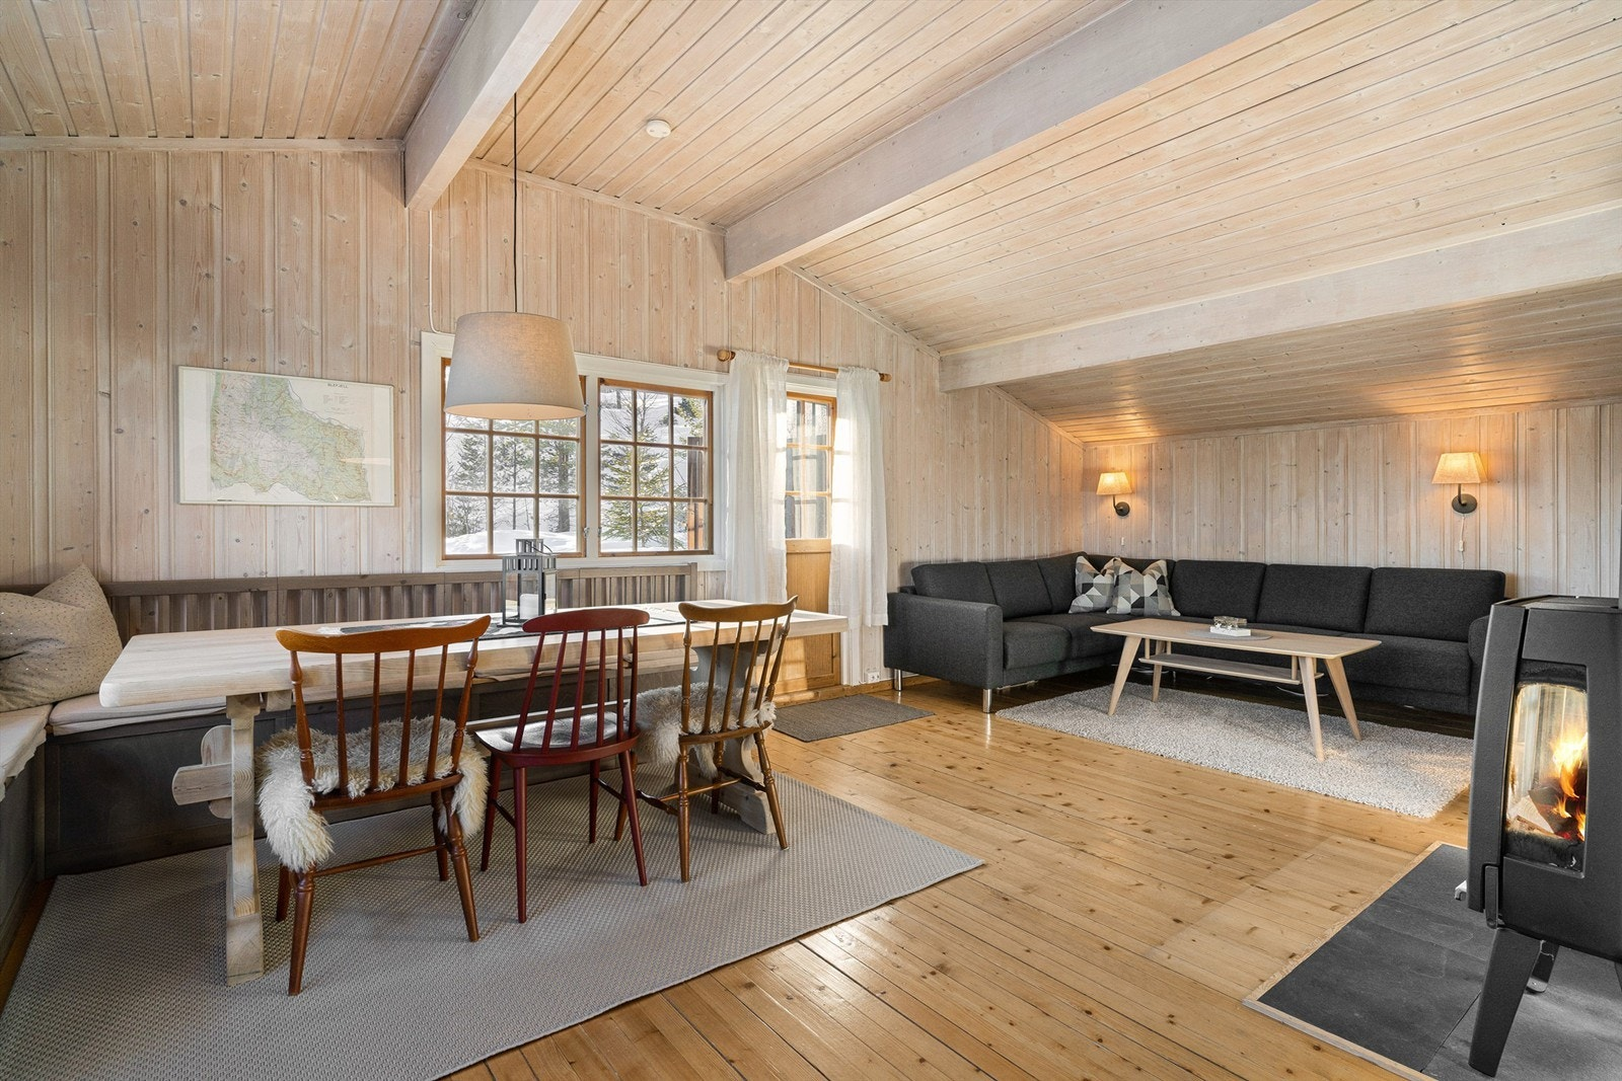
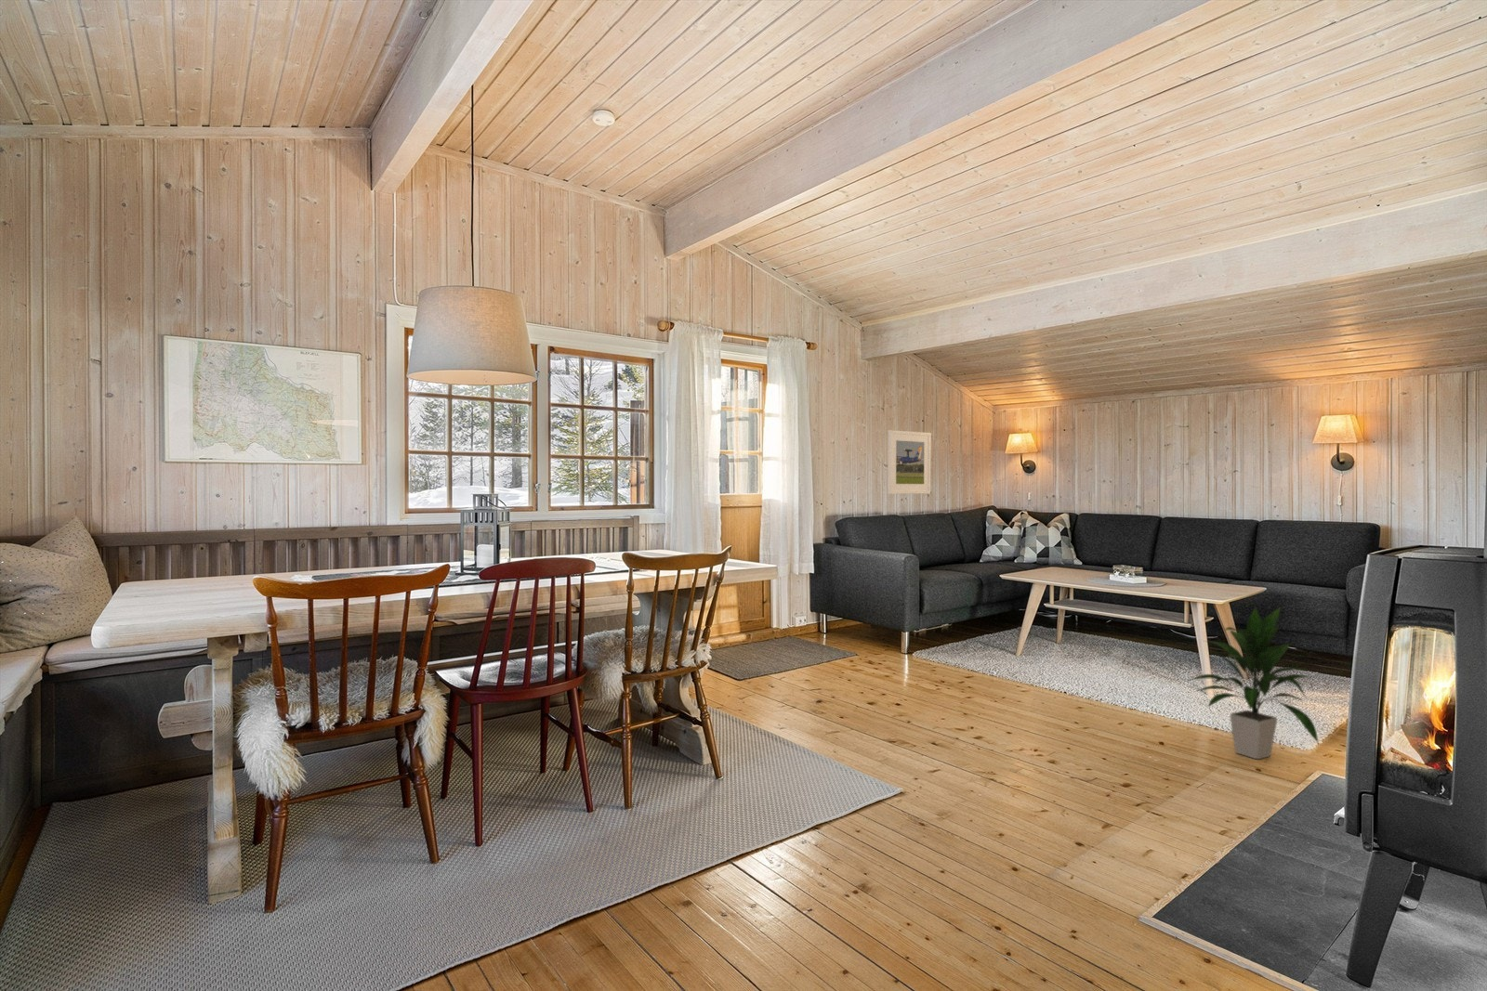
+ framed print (909, 462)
+ indoor plant (1257, 682)
